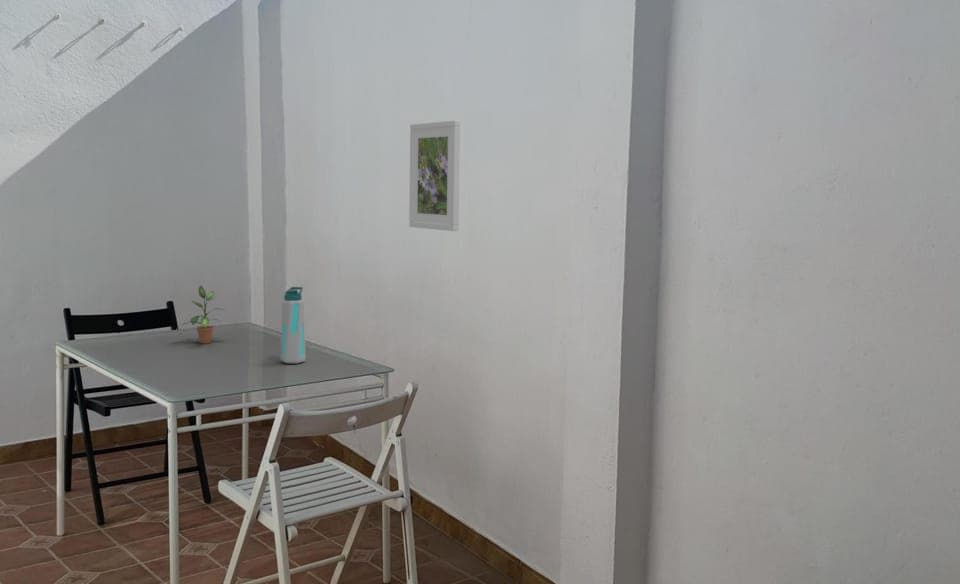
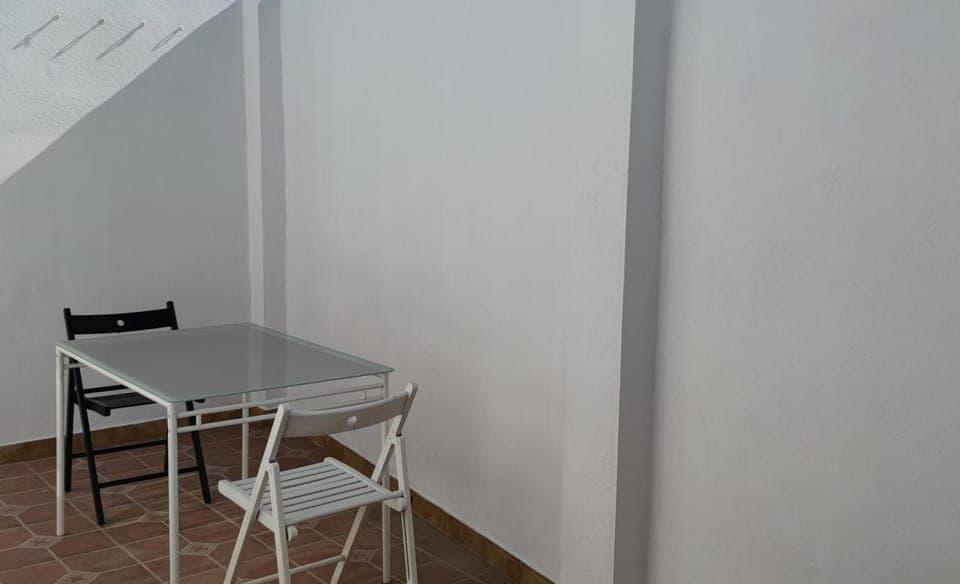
- potted plant (199, 316)
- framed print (433, 175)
- water bottle (293, 325)
